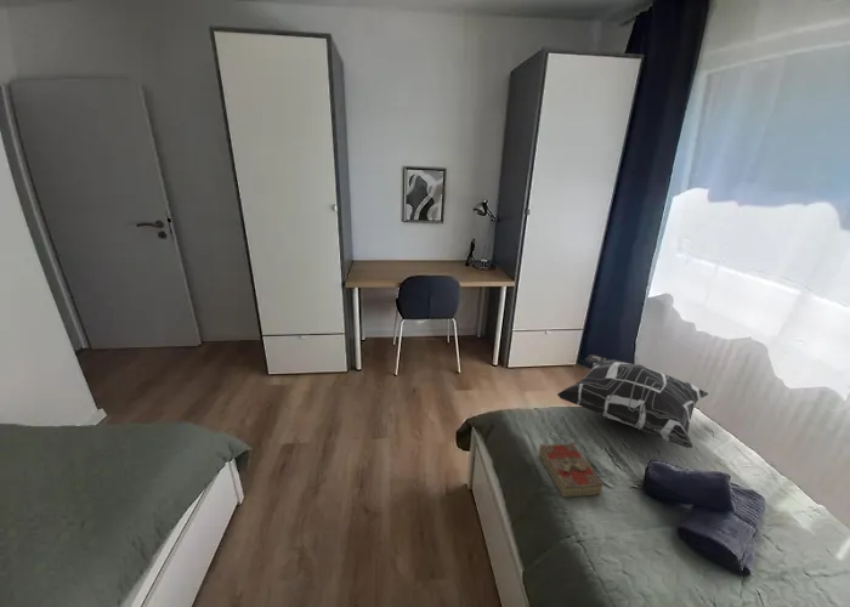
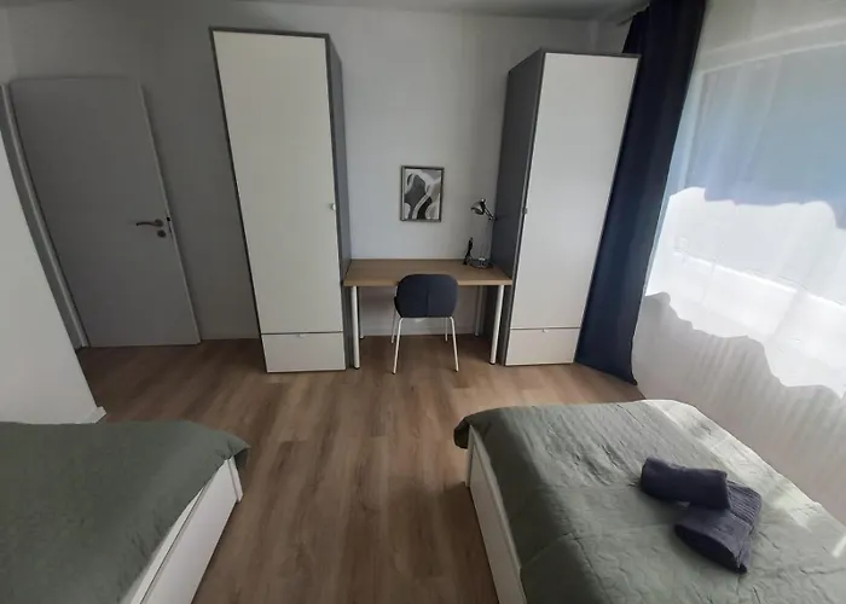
- book (570, 466)
- decorative pillow (630, 391)
